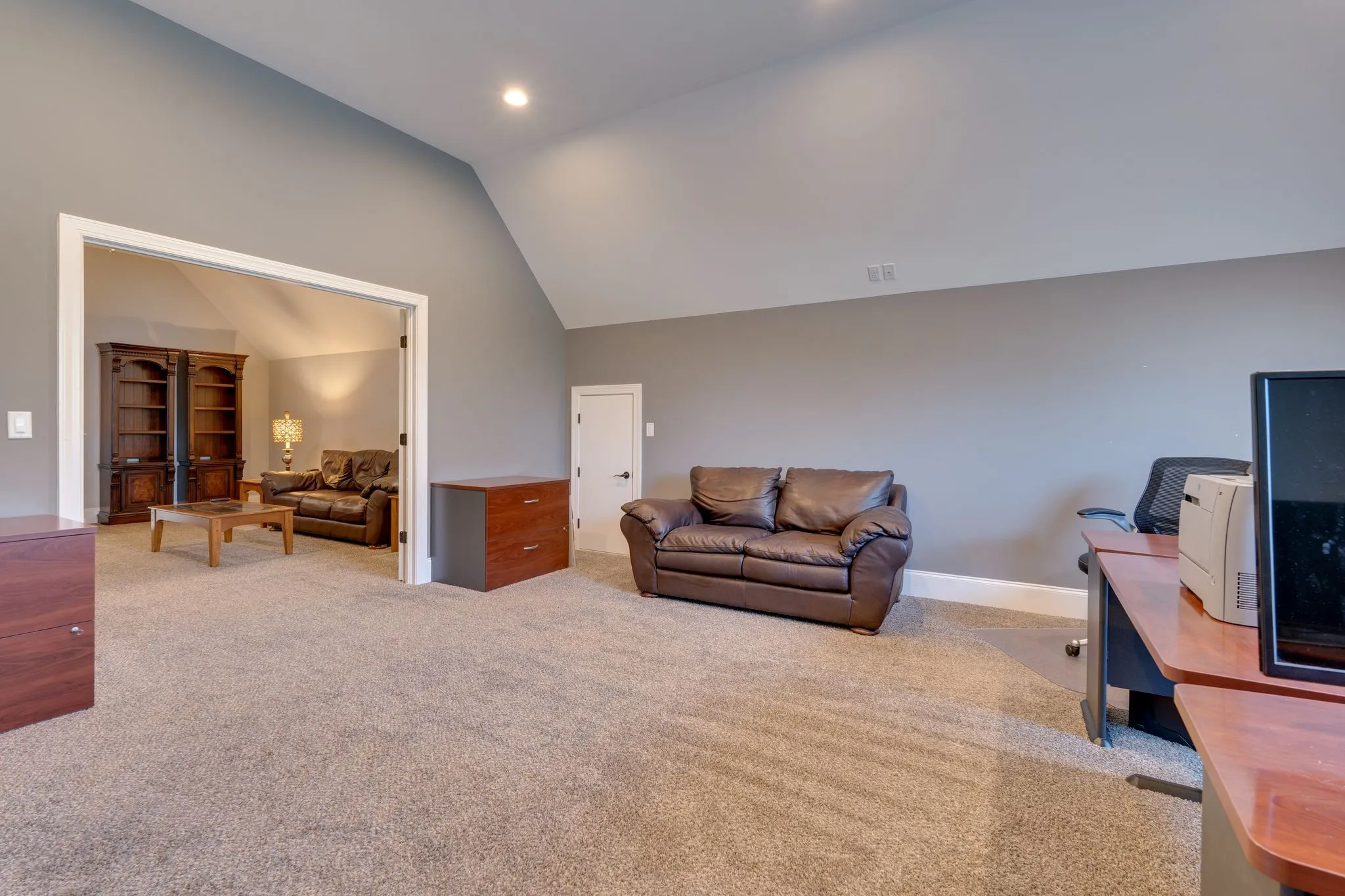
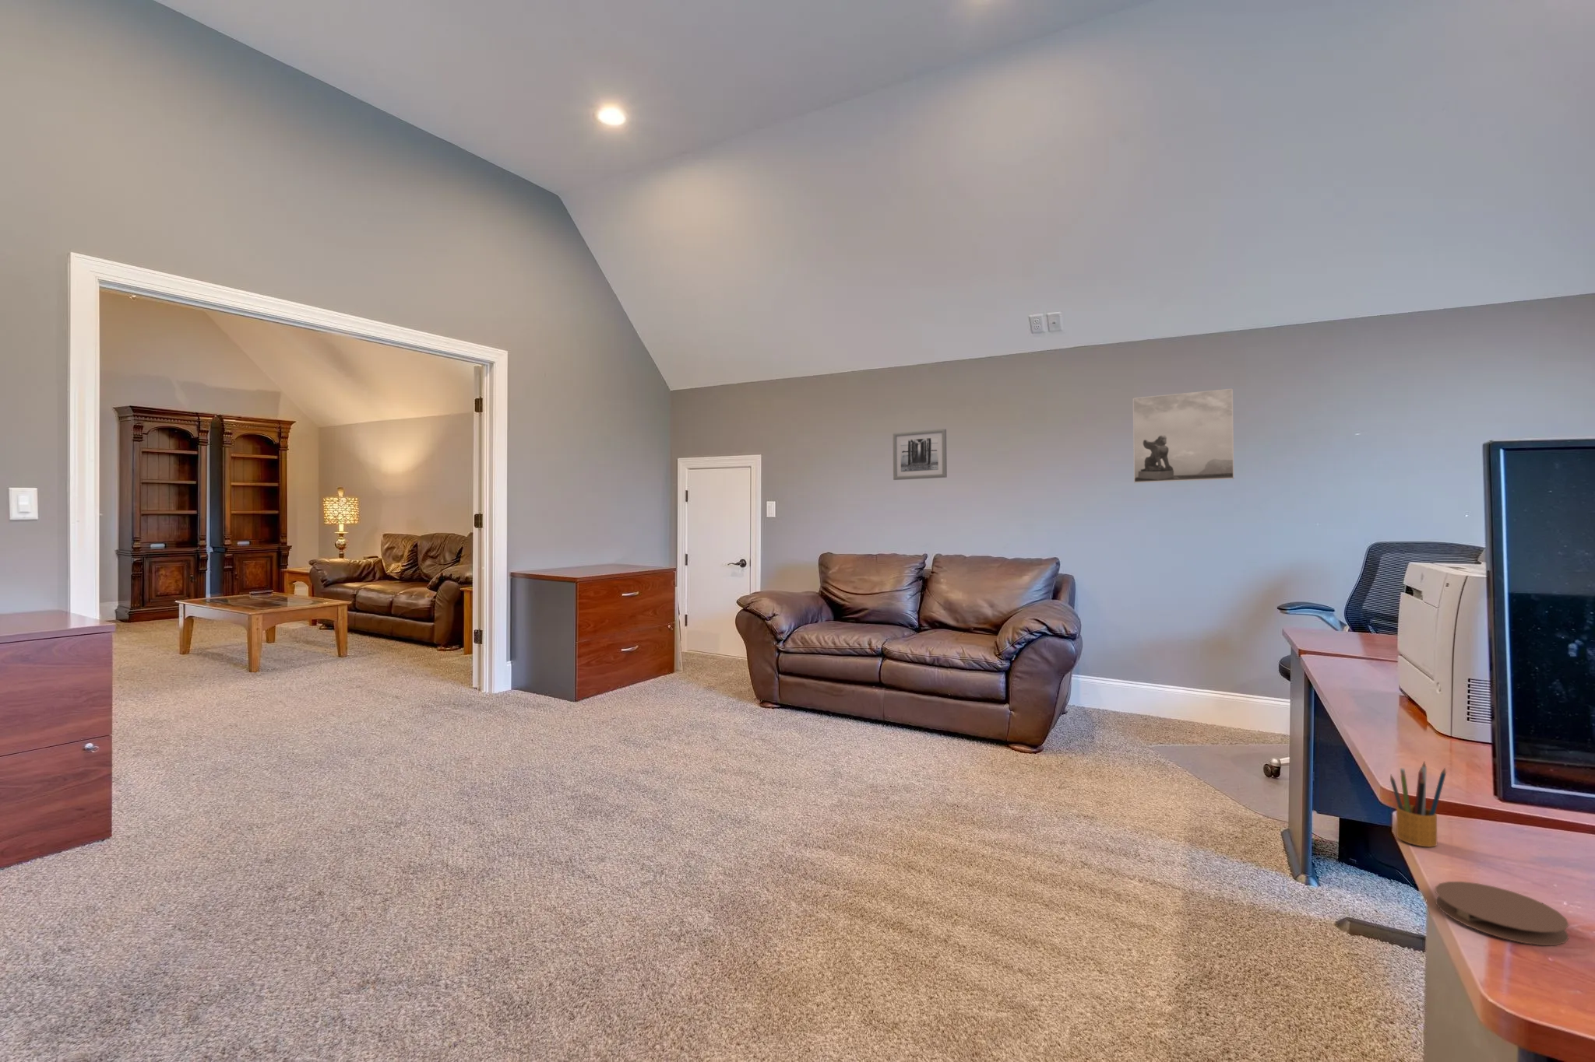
+ coaster (1499, 911)
+ pencil box (1417, 802)
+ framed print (1181, 437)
+ wall art (919, 454)
